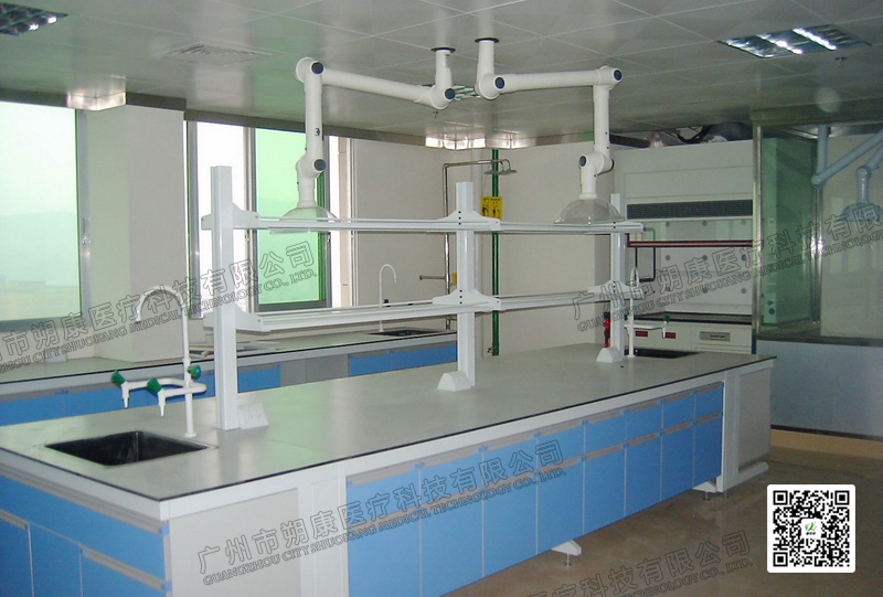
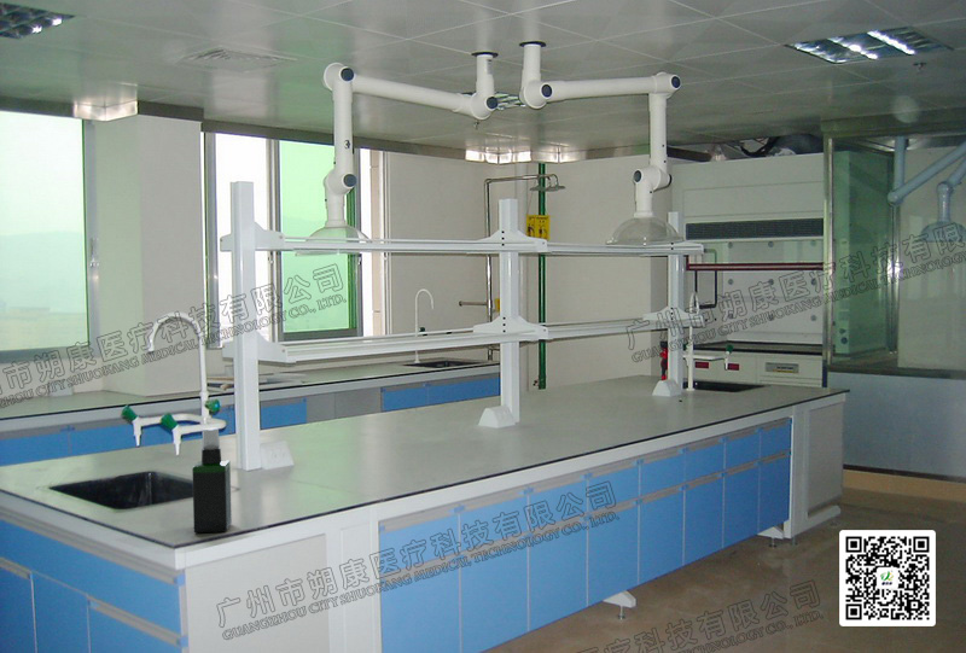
+ spray bottle (211, 478)
